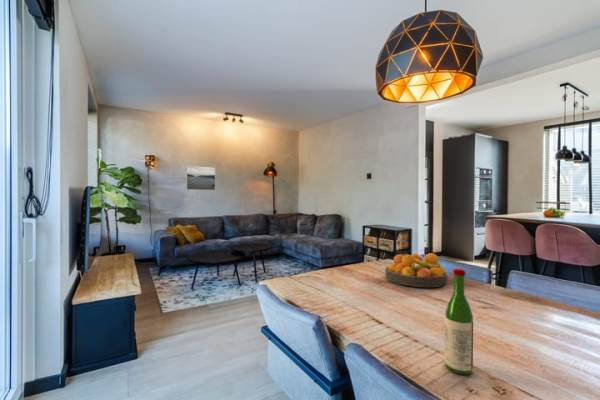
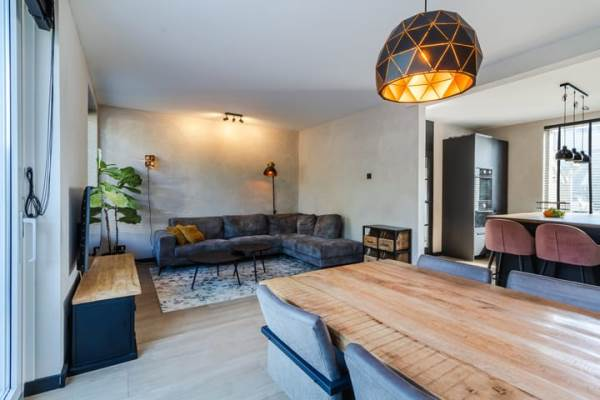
- fruit bowl (415, 266)
- wine bottle (458, 318)
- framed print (201, 178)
